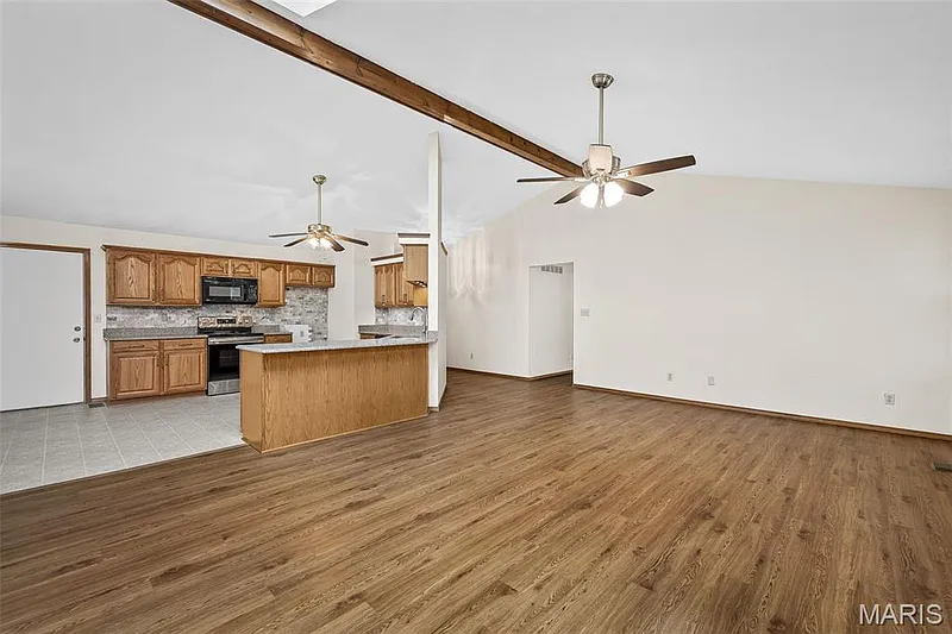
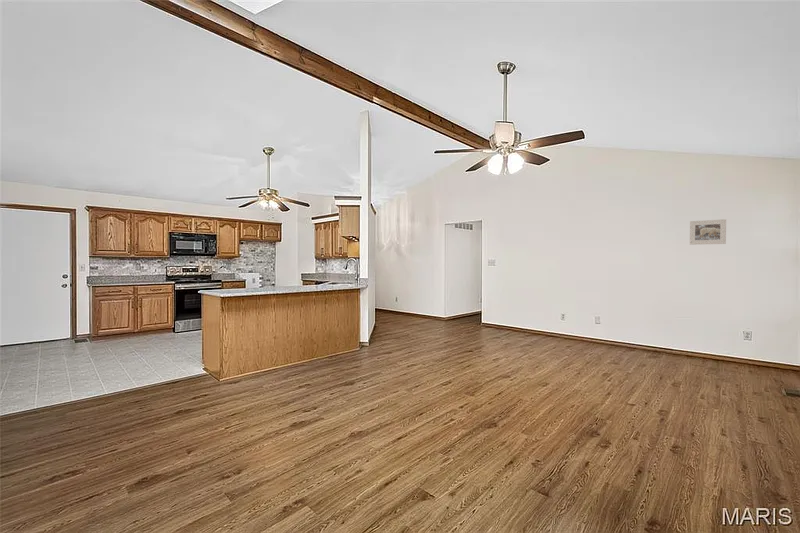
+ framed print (707, 232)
